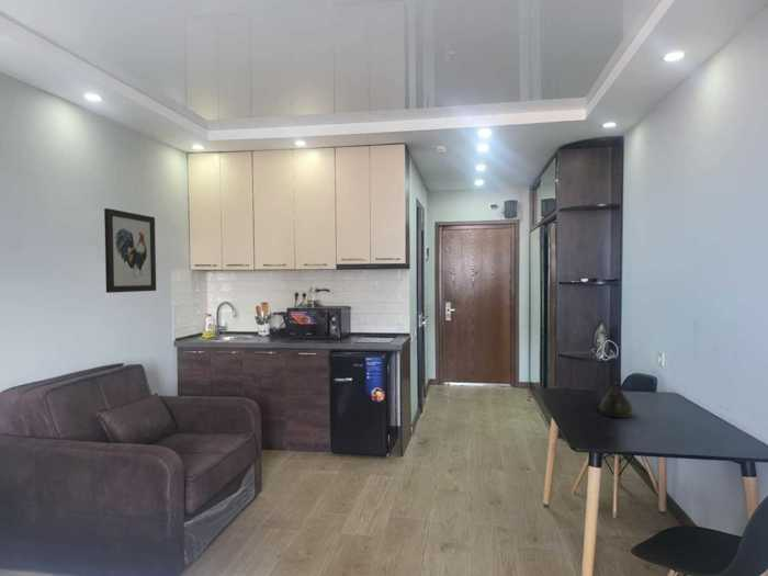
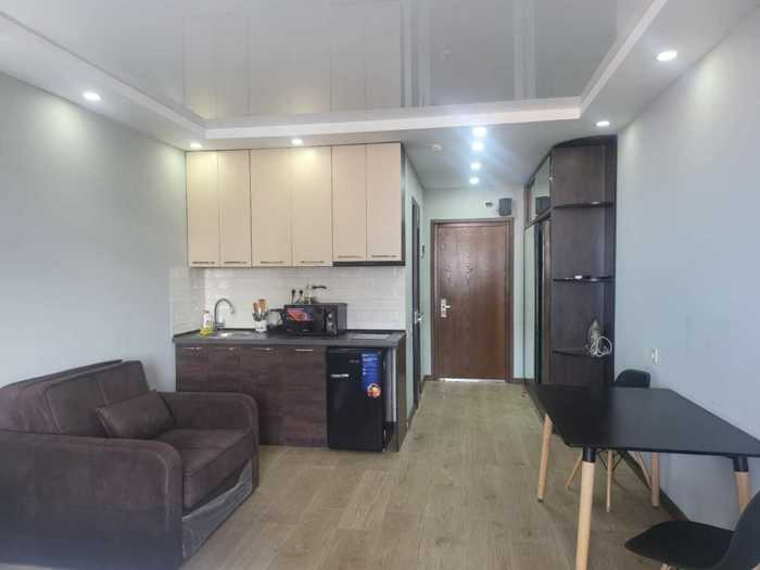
- wall art (132, 252)
- teapot (615, 397)
